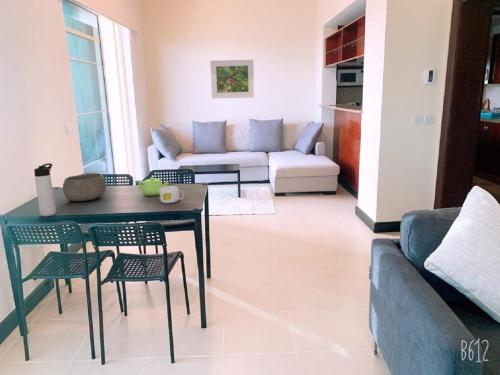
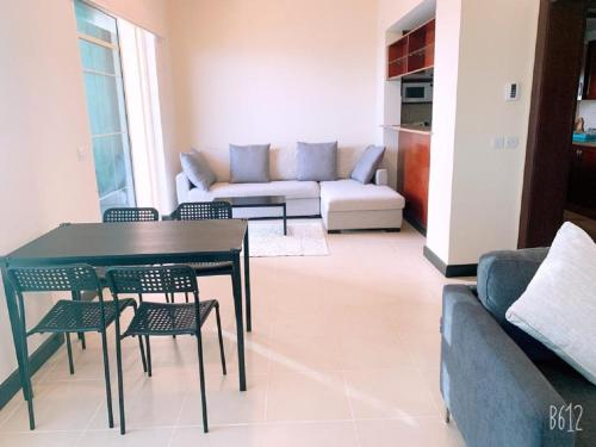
- bowl (85, 187)
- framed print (232, 79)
- teapot (153, 185)
- thermos bottle (46, 189)
- mug (169, 194)
